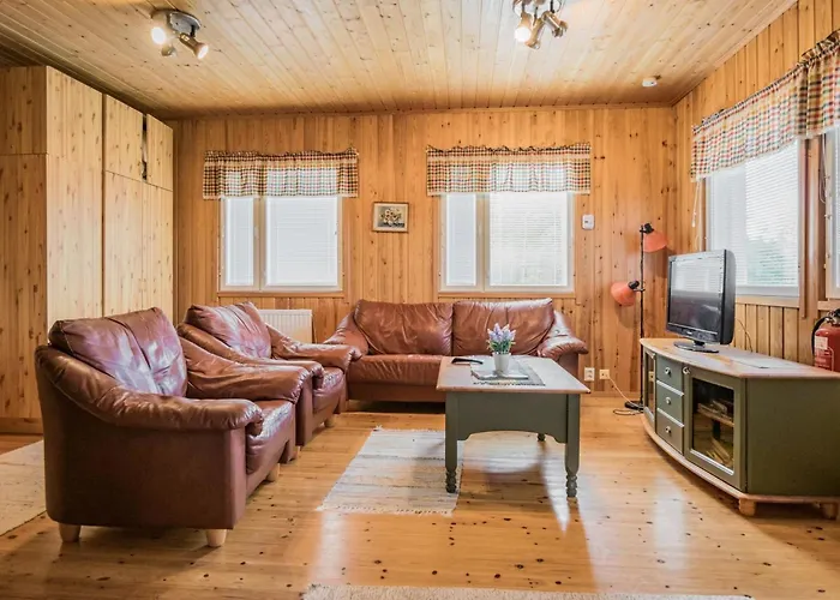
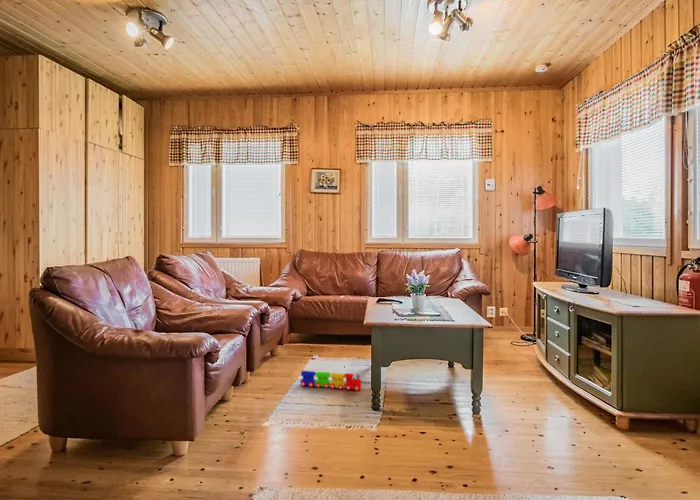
+ toy train (329, 380)
